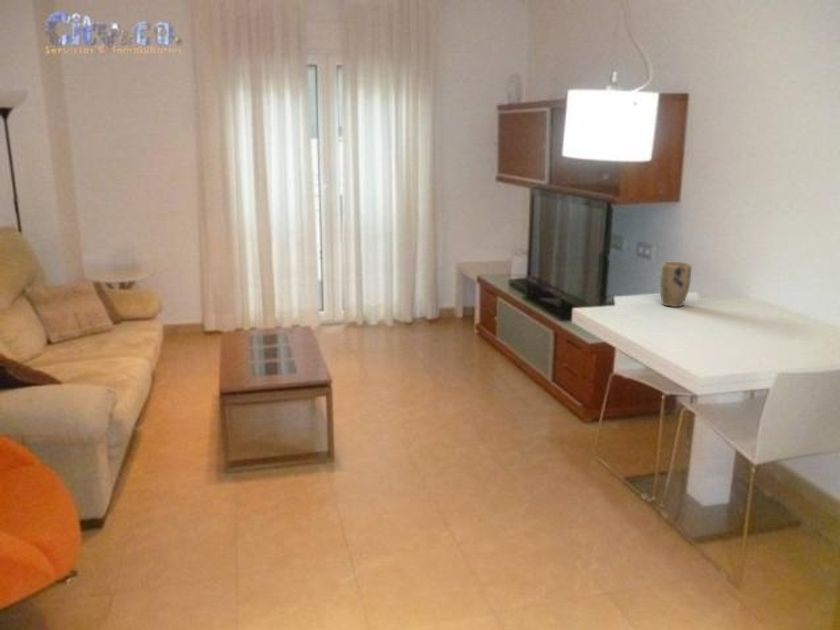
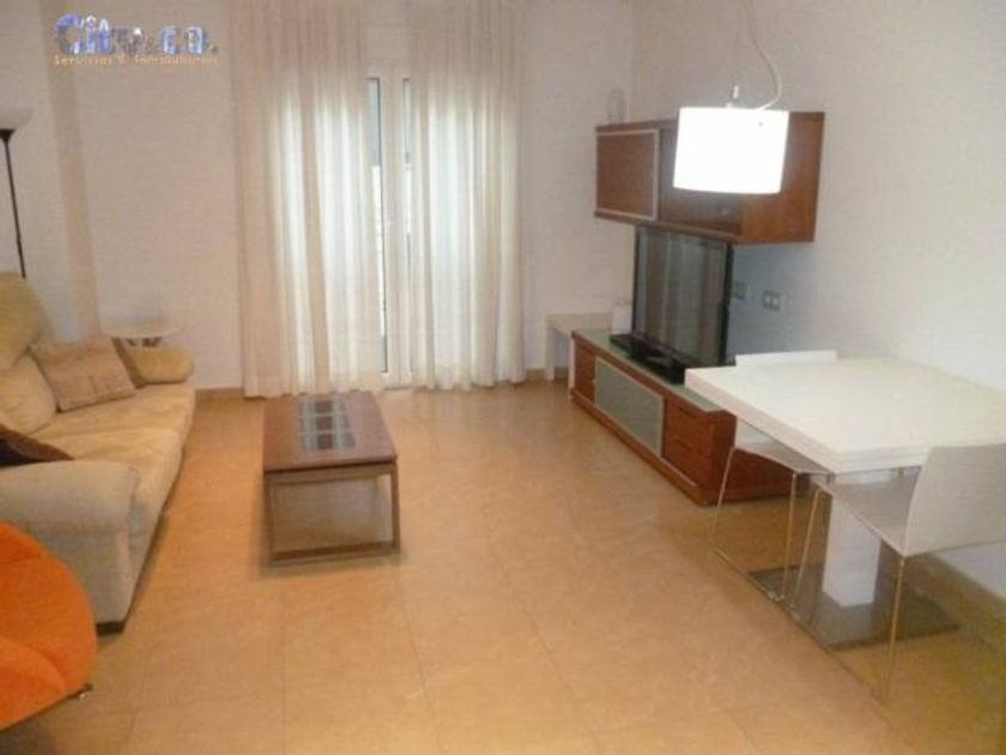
- plant pot (674, 284)
